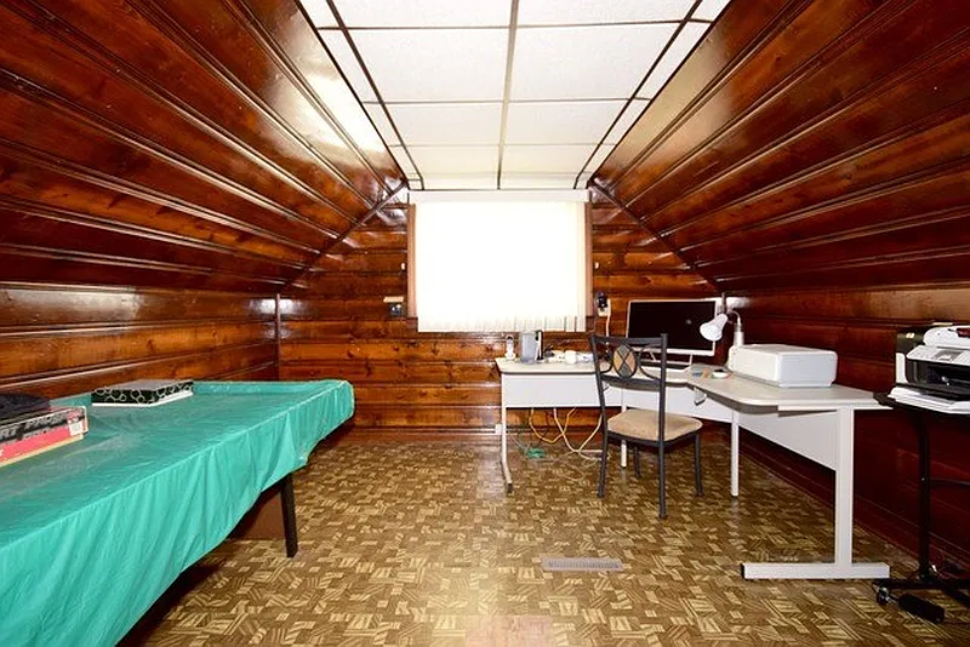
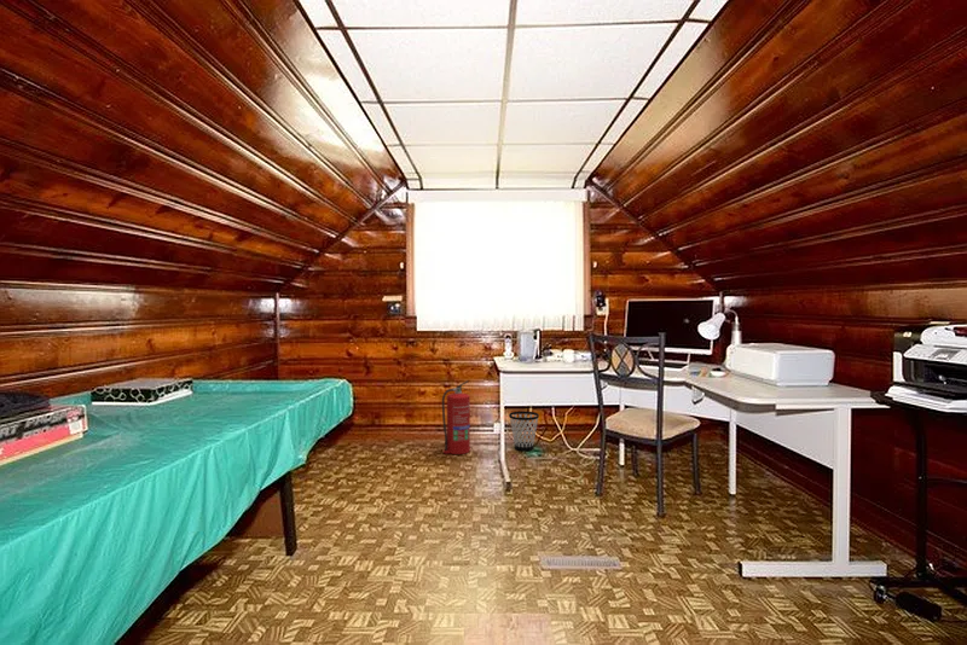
+ wastebasket (522, 430)
+ fire extinguisher (457, 416)
